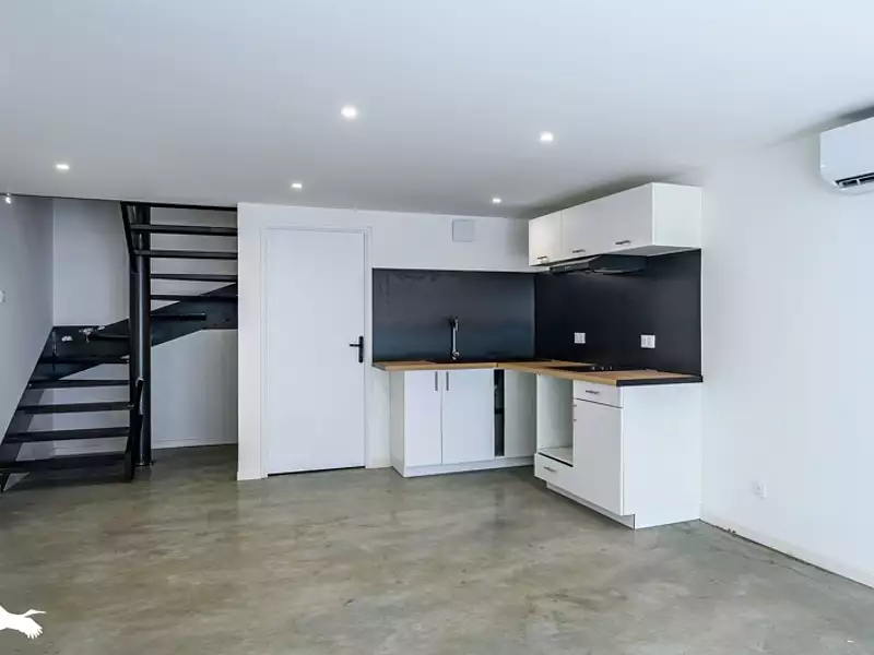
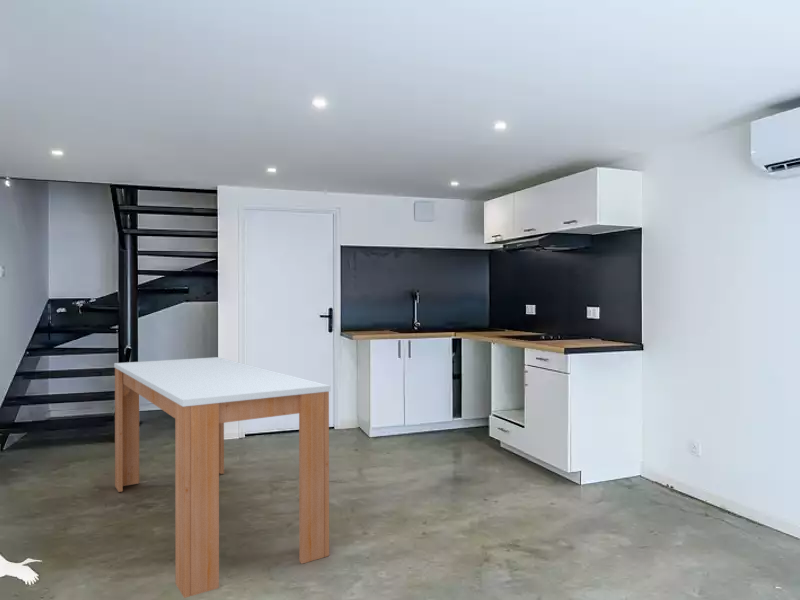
+ dining table (205, 444)
